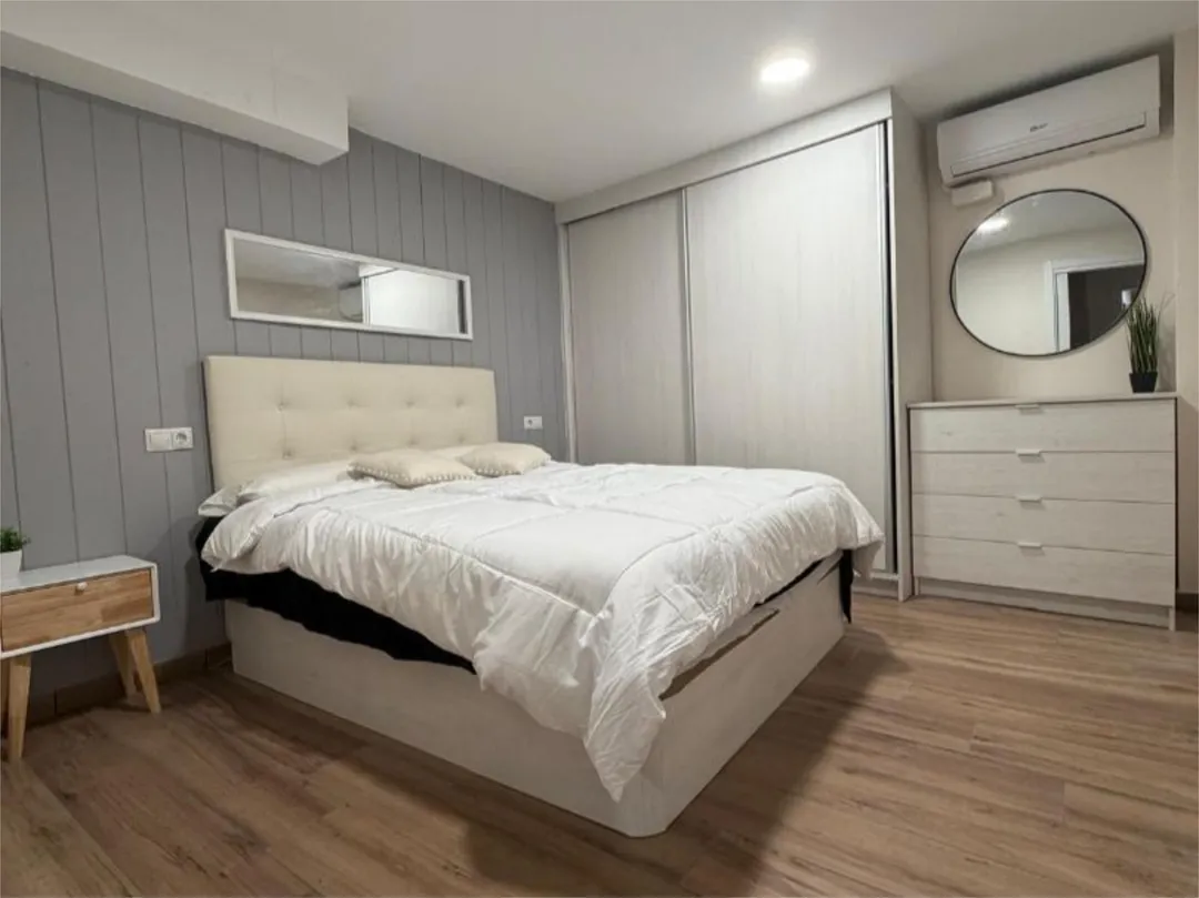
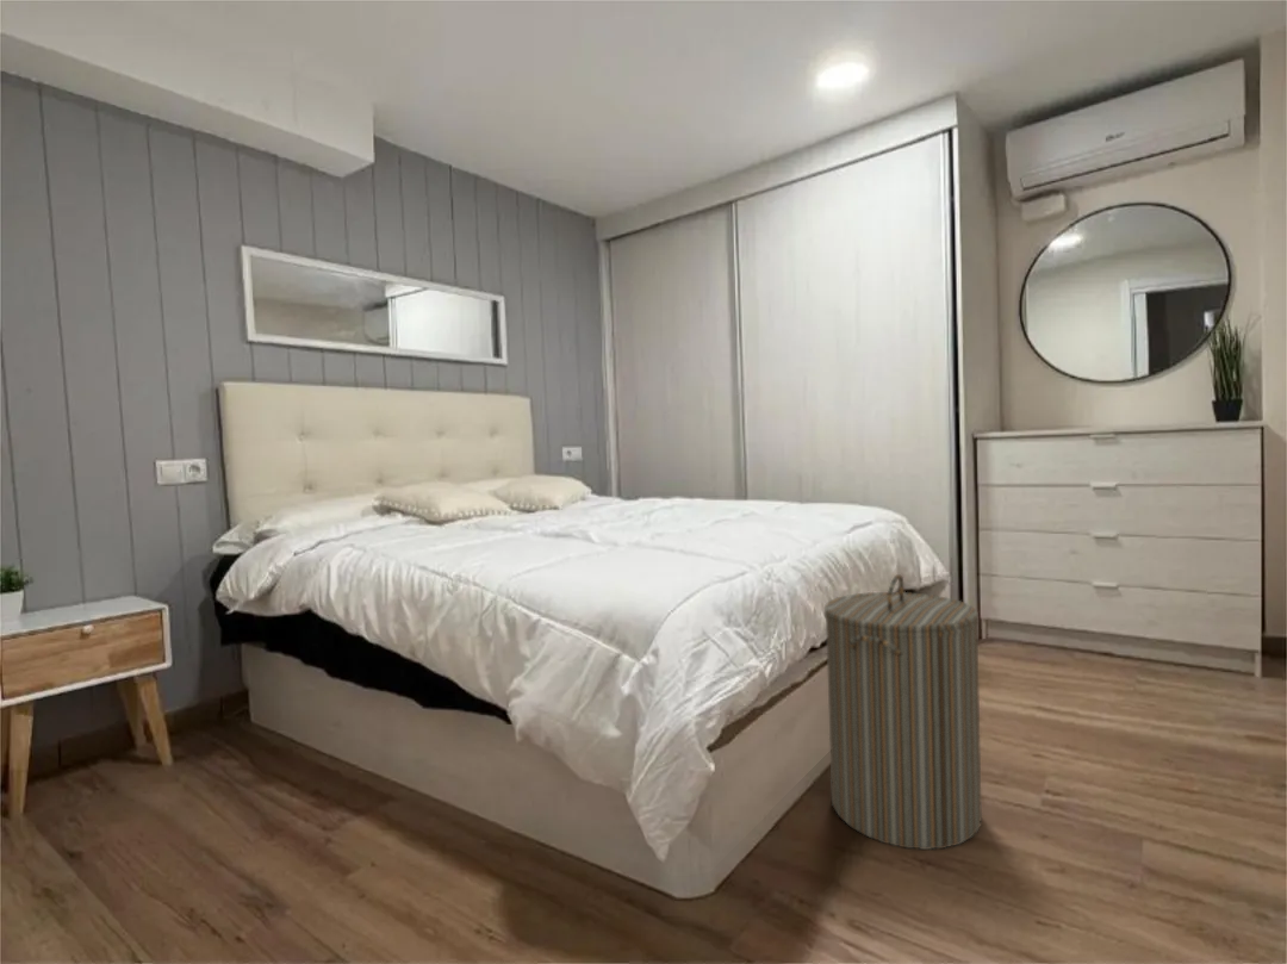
+ laundry hamper (900, 692)
